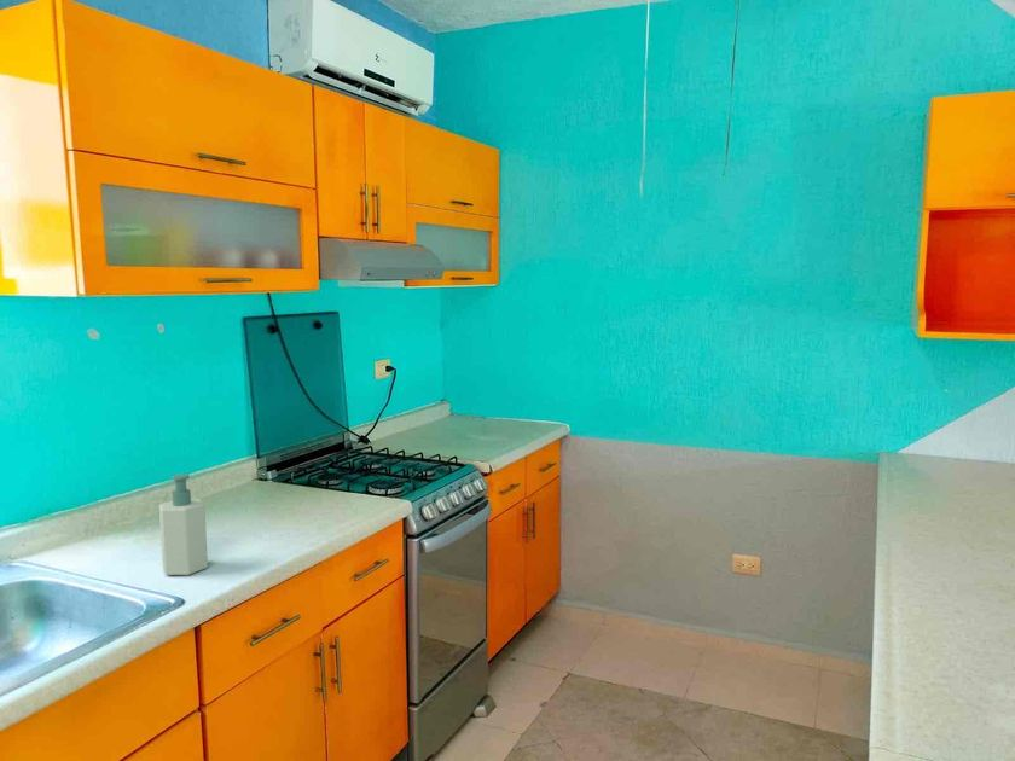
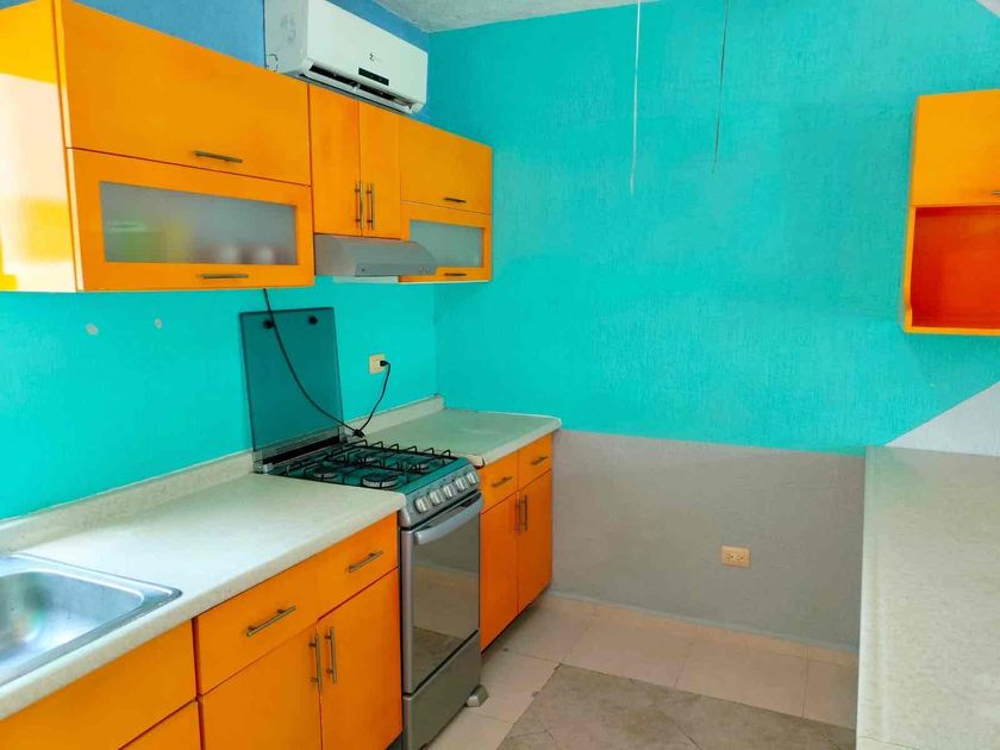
- soap bottle (182, 522)
